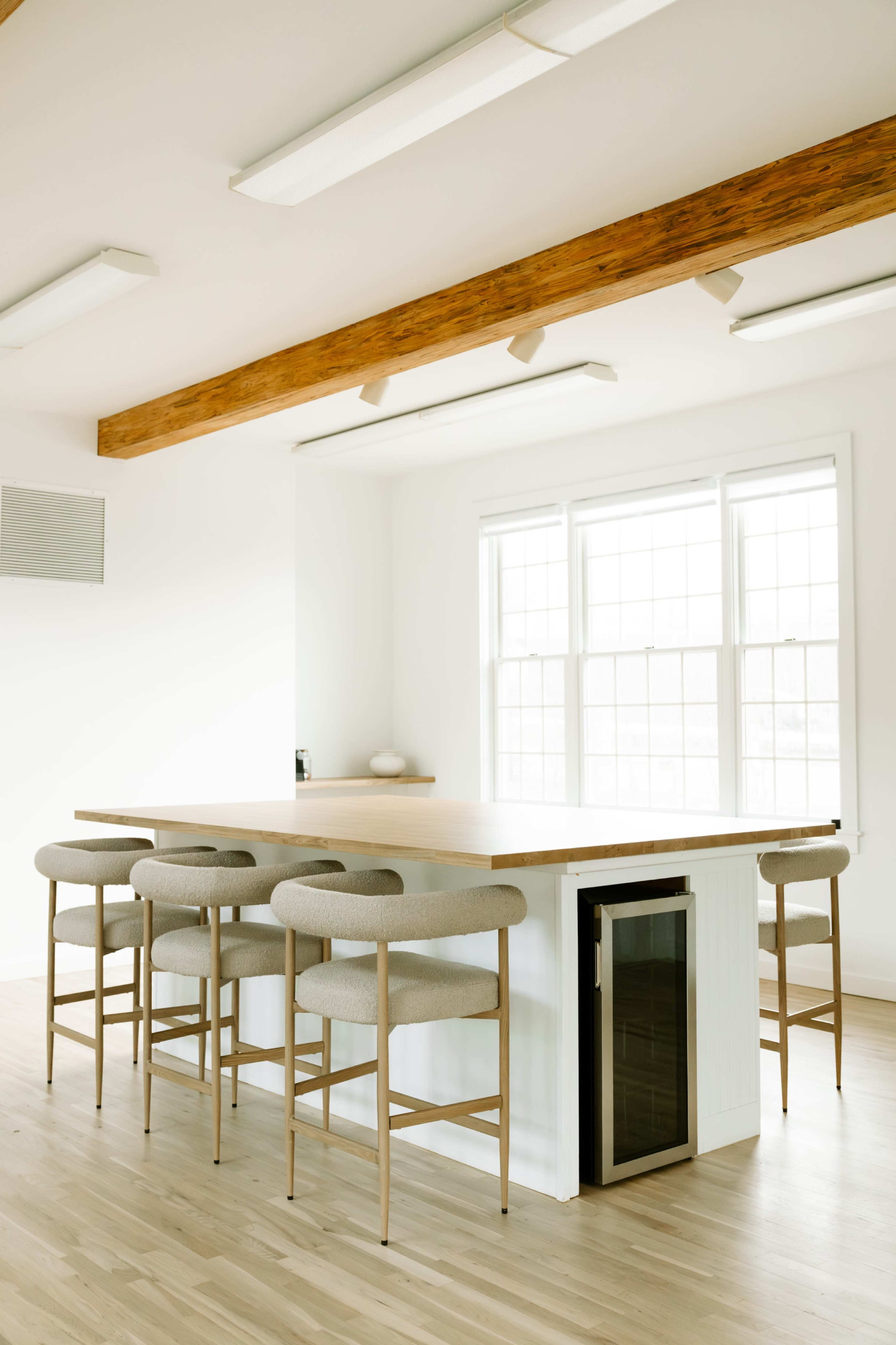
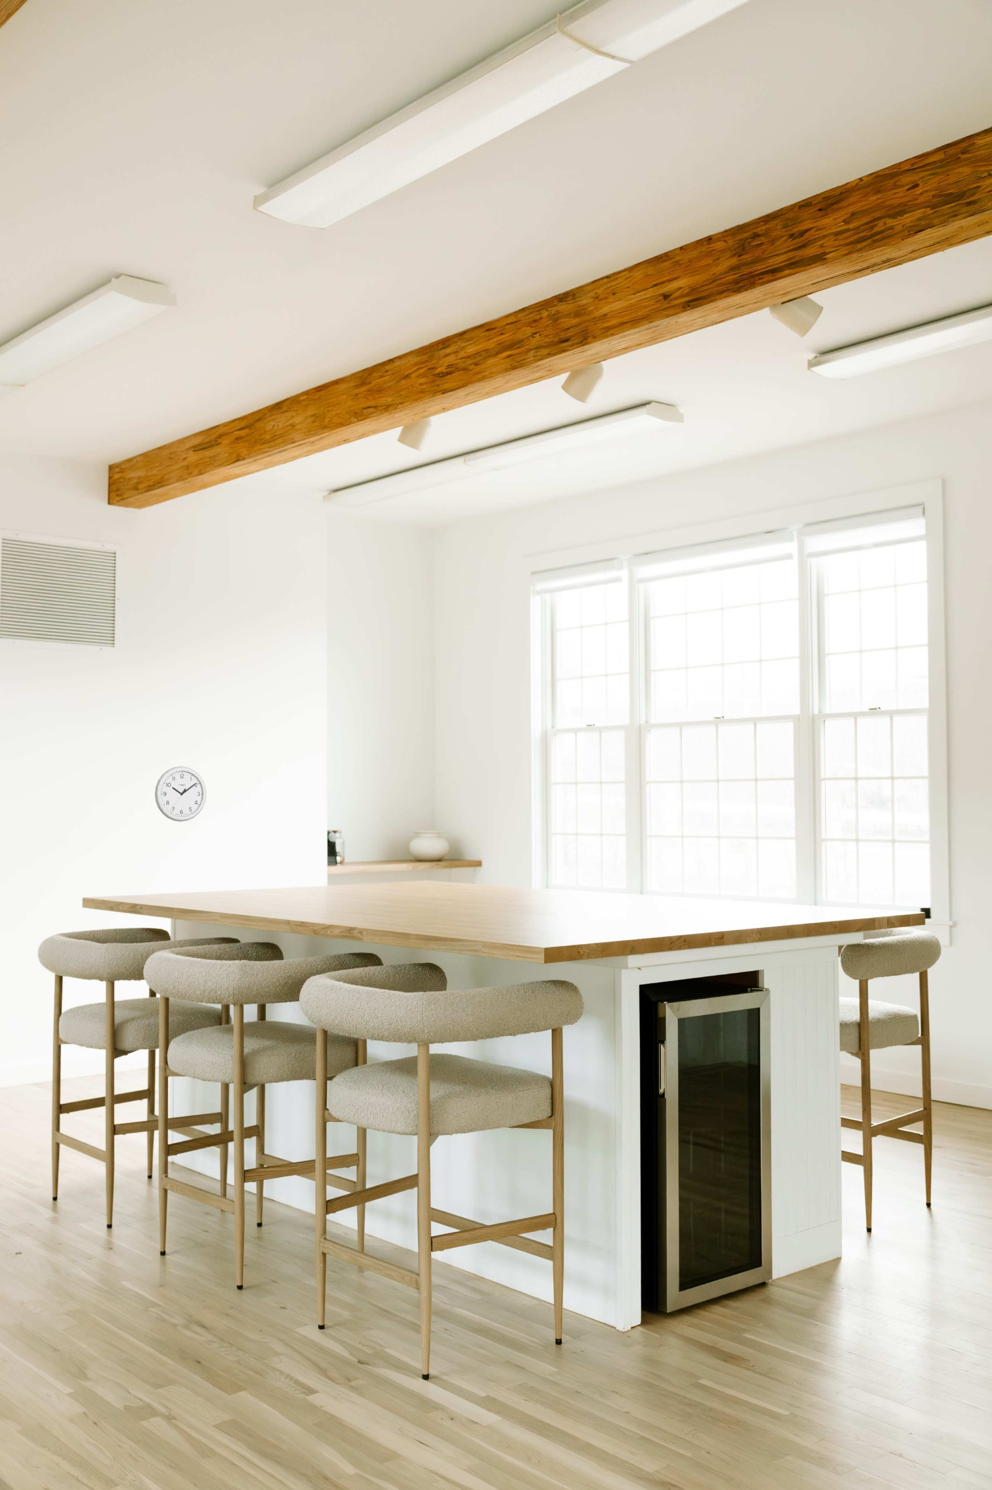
+ wall clock (182, 794)
